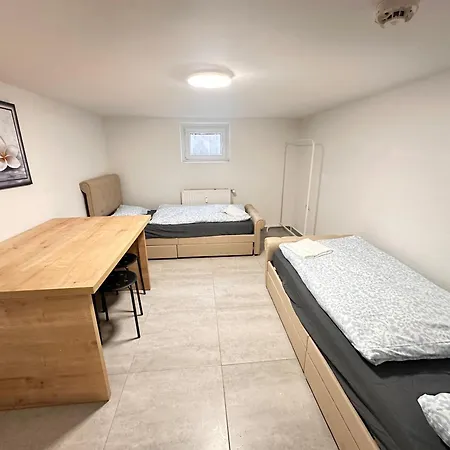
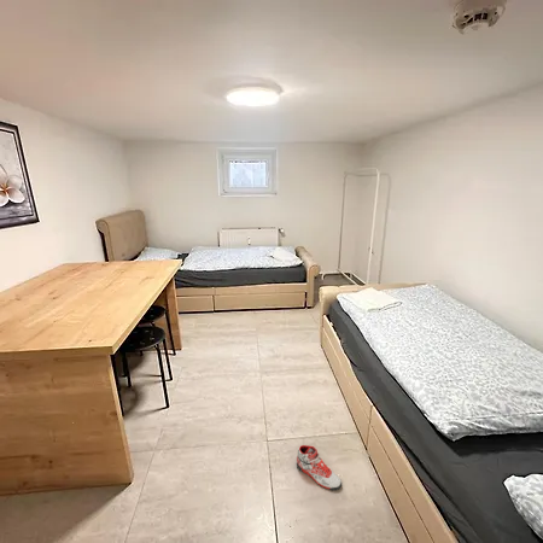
+ sneaker (319, 465)
